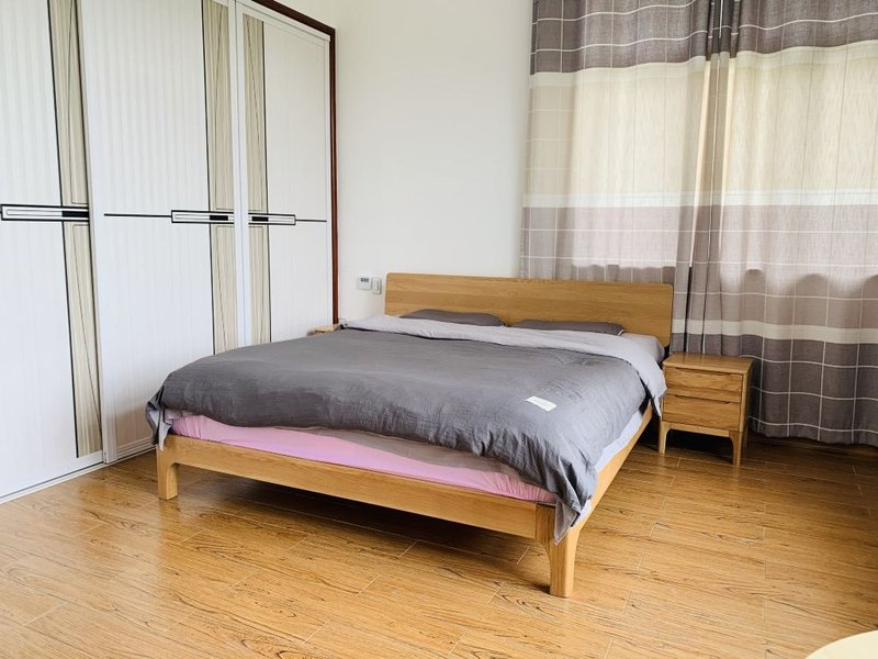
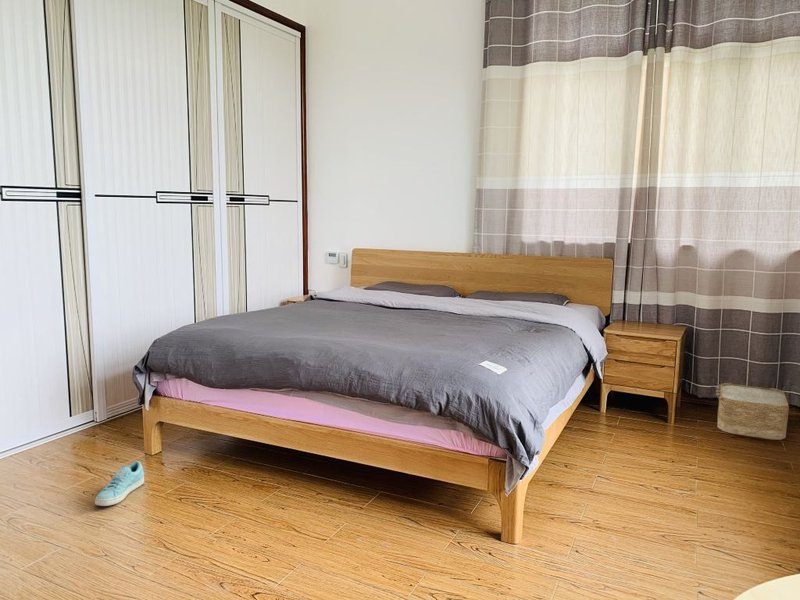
+ woven basket (749, 409)
+ sneaker (118, 481)
